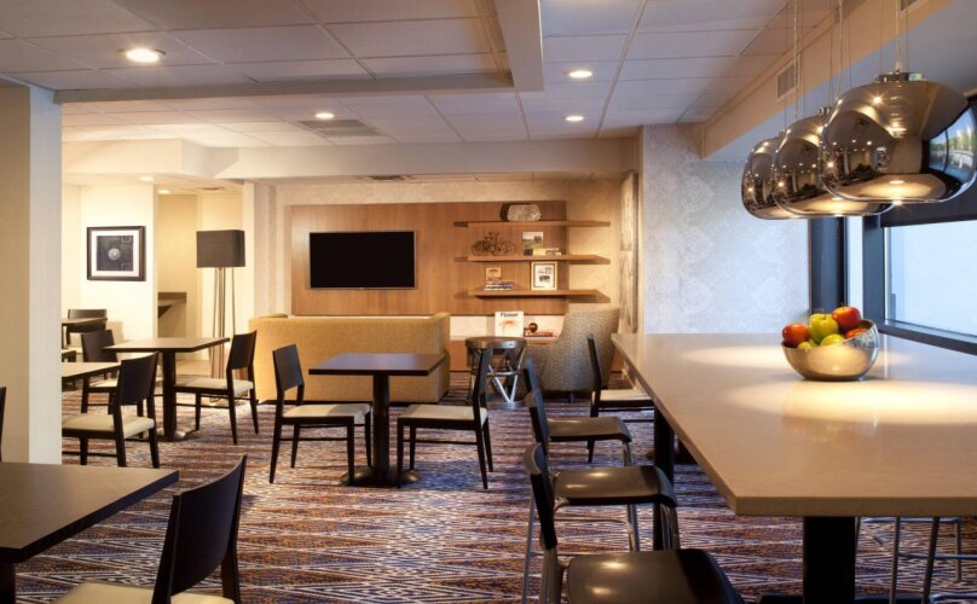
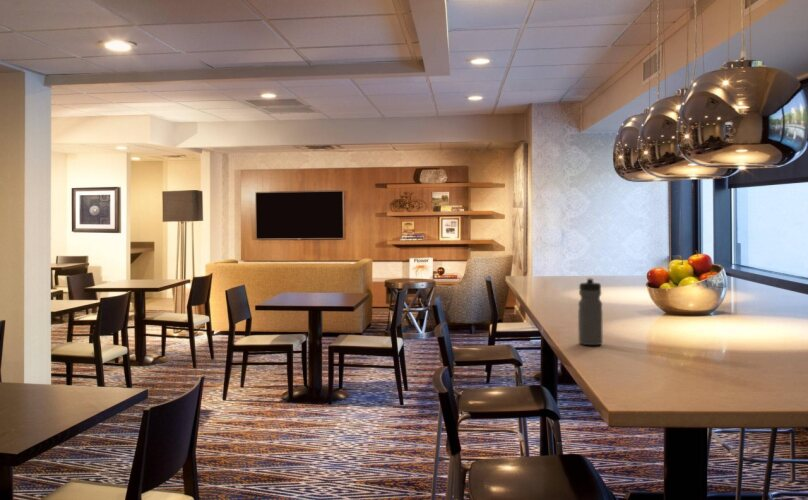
+ water bottle (590, 310)
